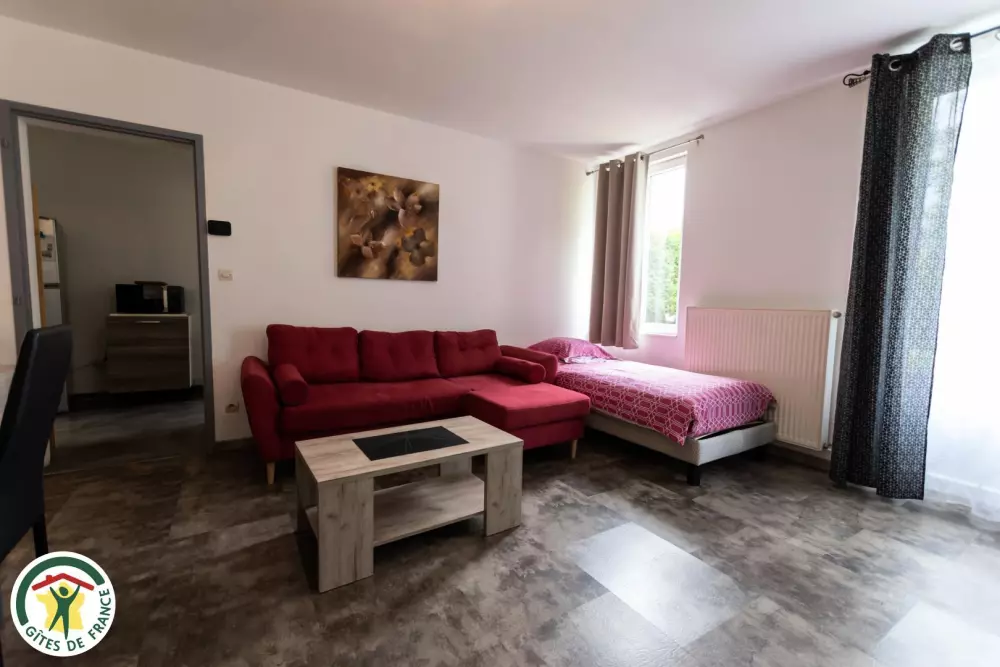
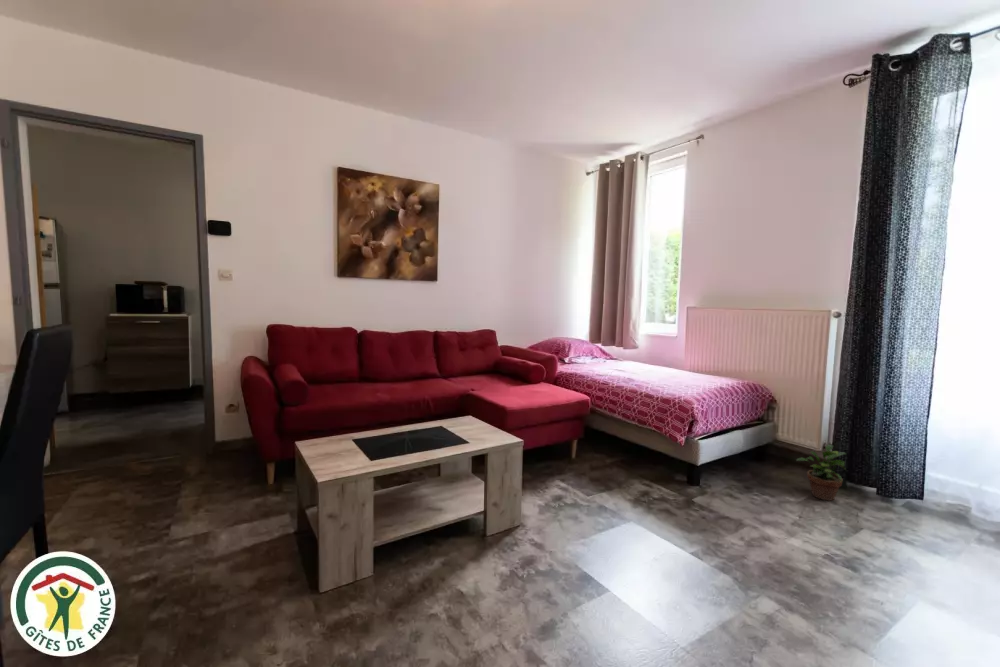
+ potted plant (821, 469)
